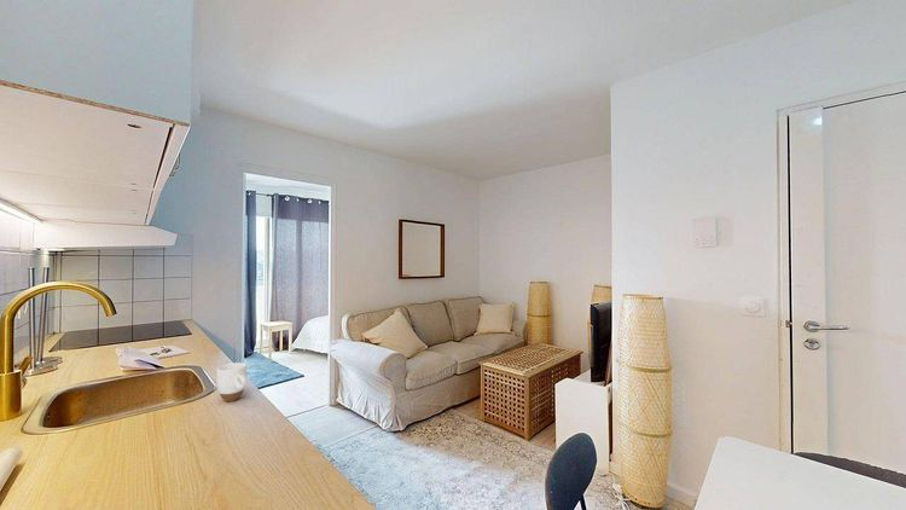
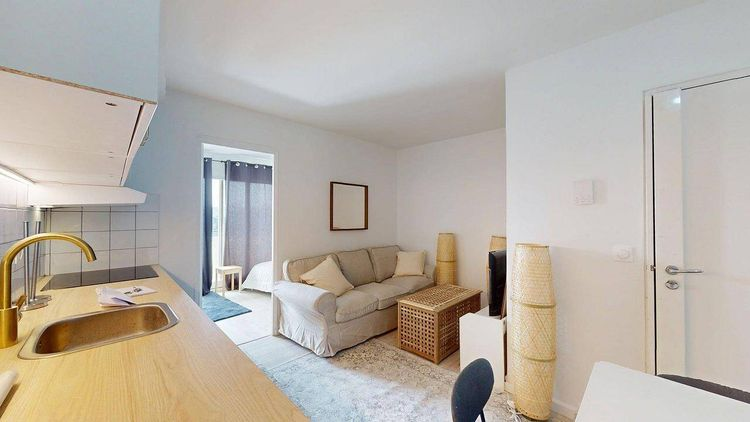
- mug (234, 383)
